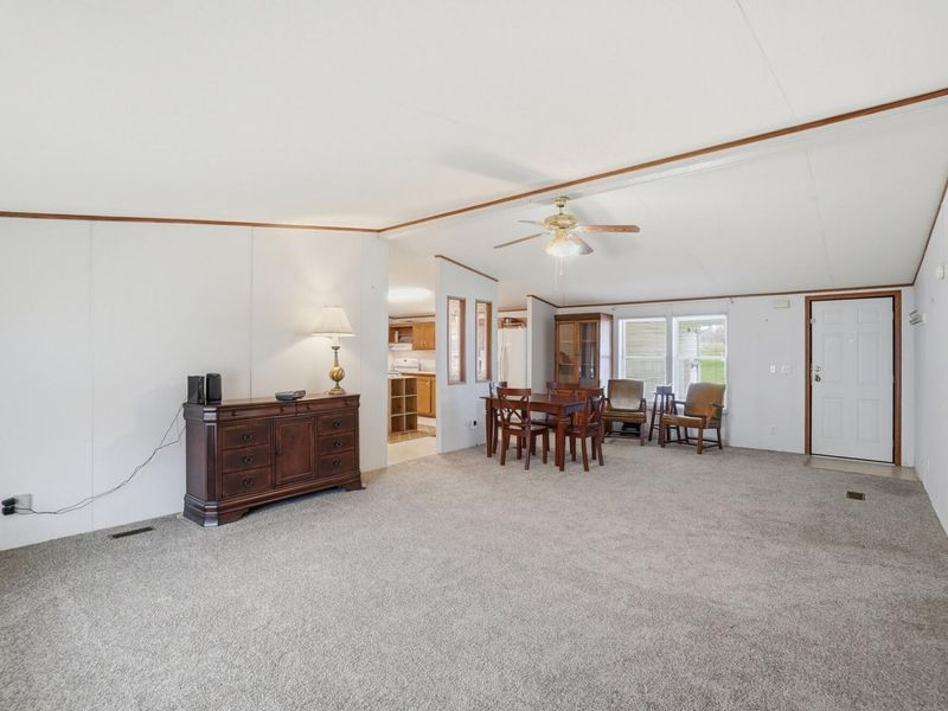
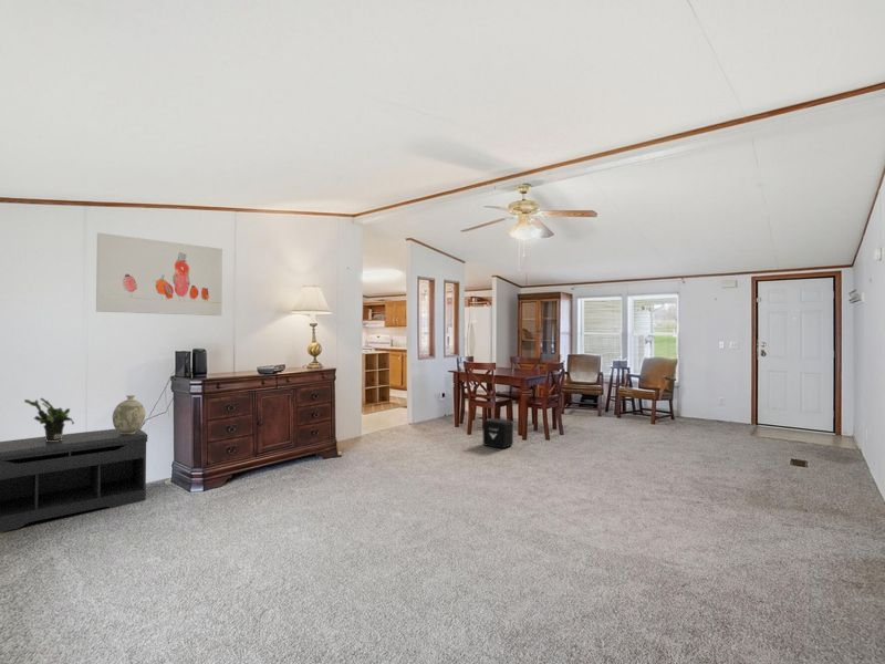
+ decorative vase (127, 414)
+ air purifier (497, 433)
+ wall art (164, 277)
+ potted plant (49, 419)
+ bench (66, 474)
